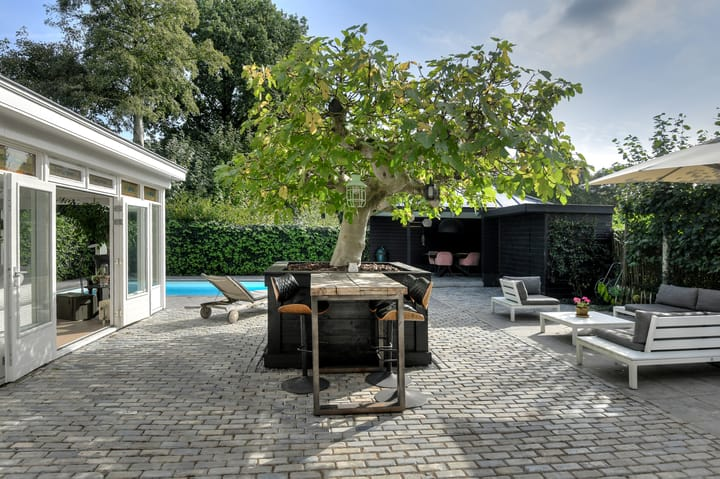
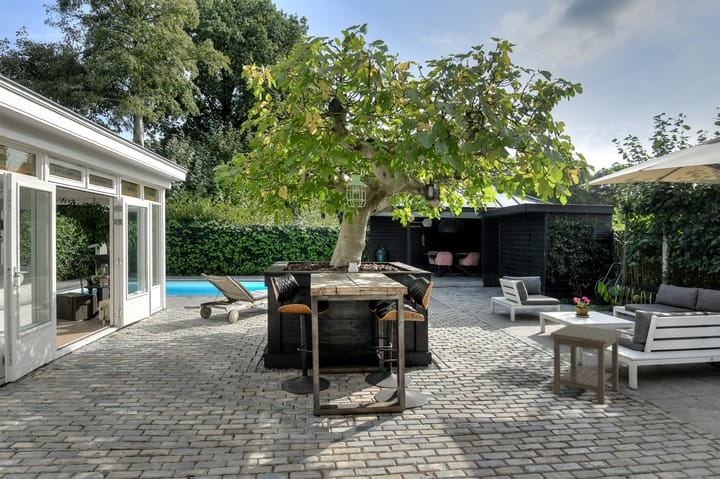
+ side table (586, 369)
